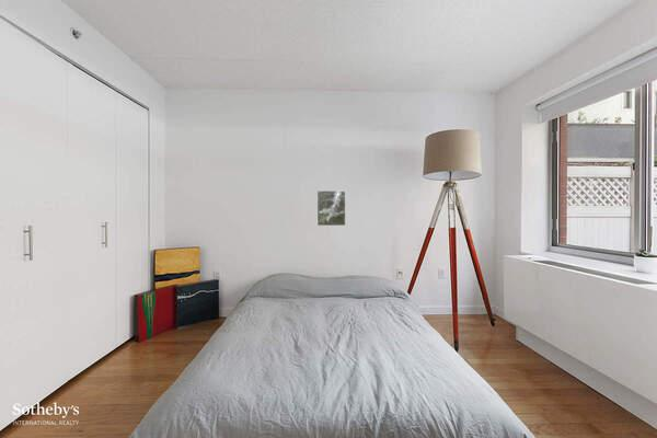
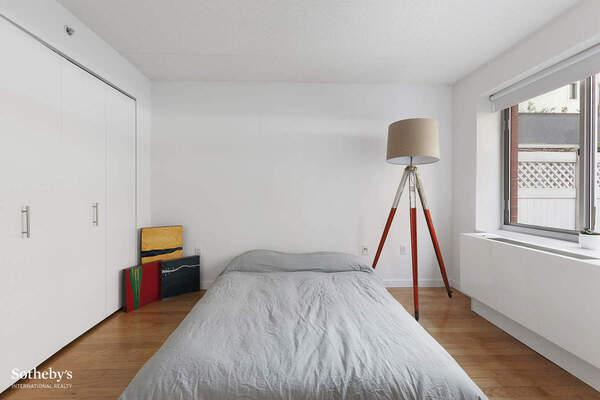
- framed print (331, 208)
